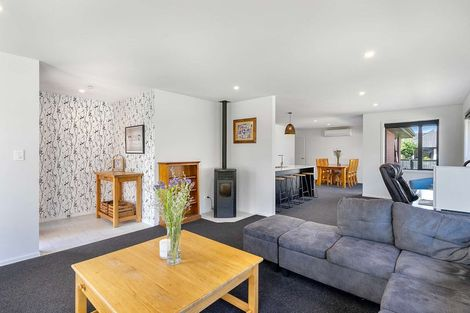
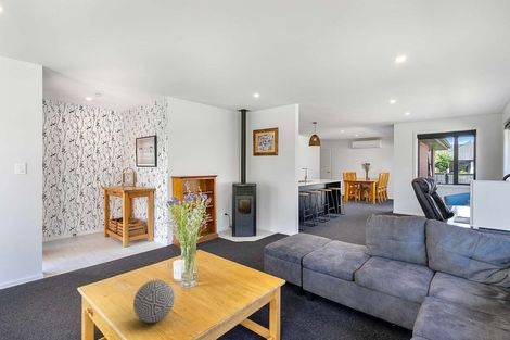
+ decorative ball (154, 300)
